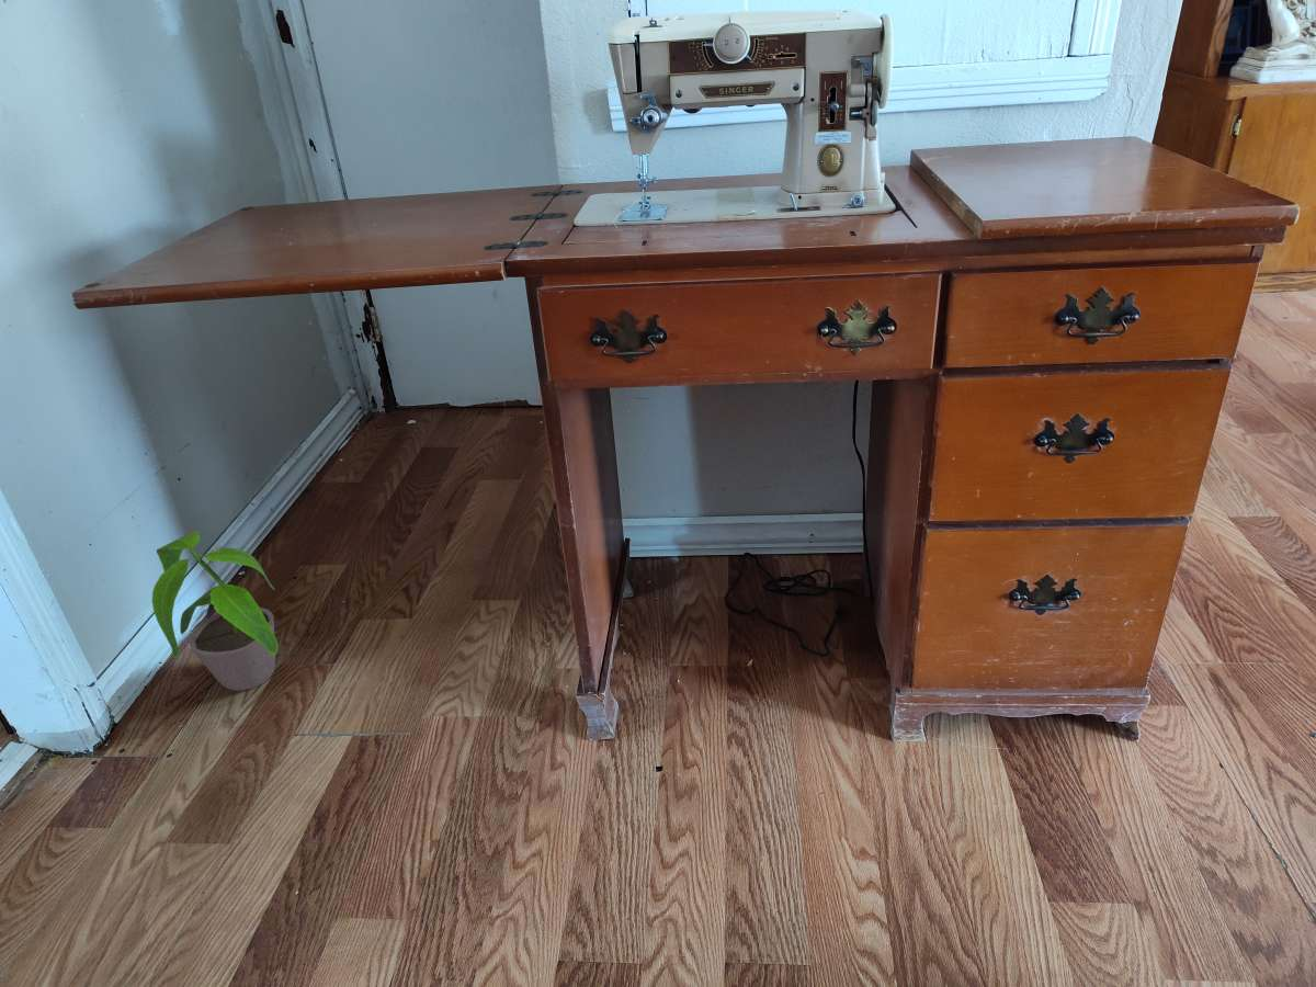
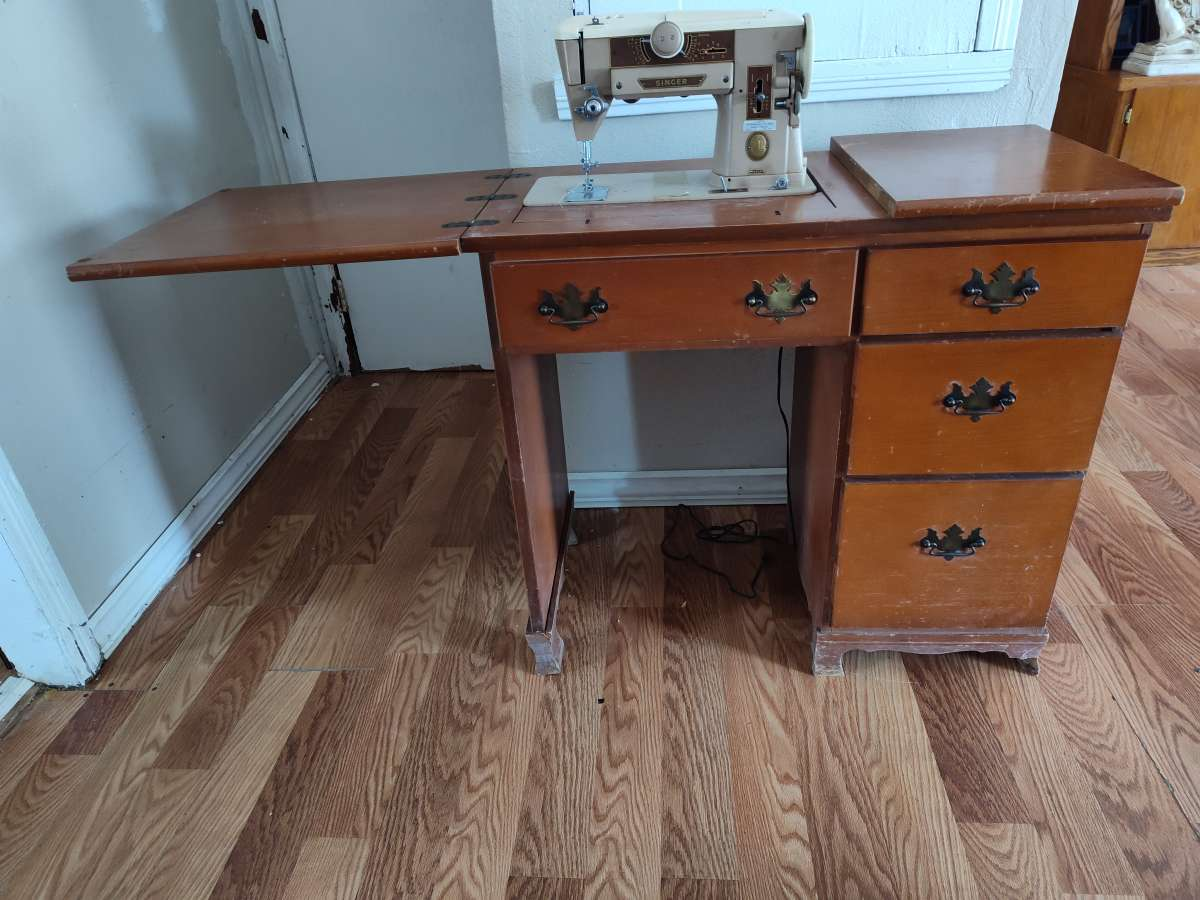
- potted plant (223, 613)
